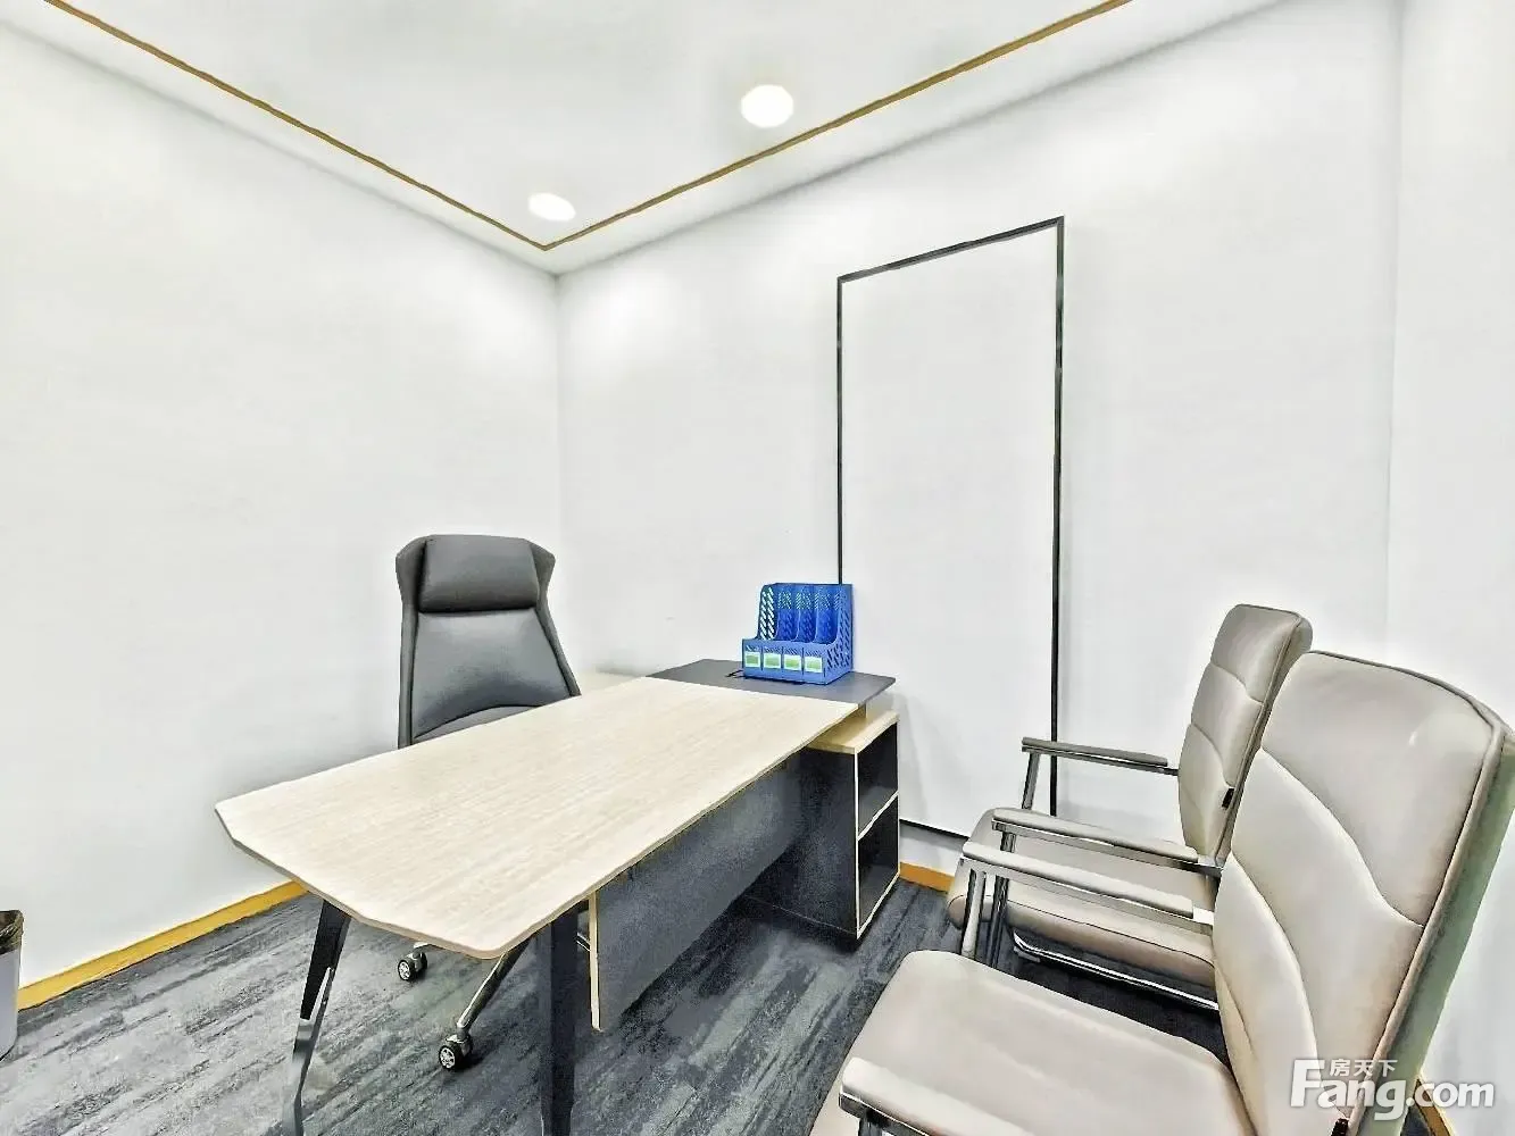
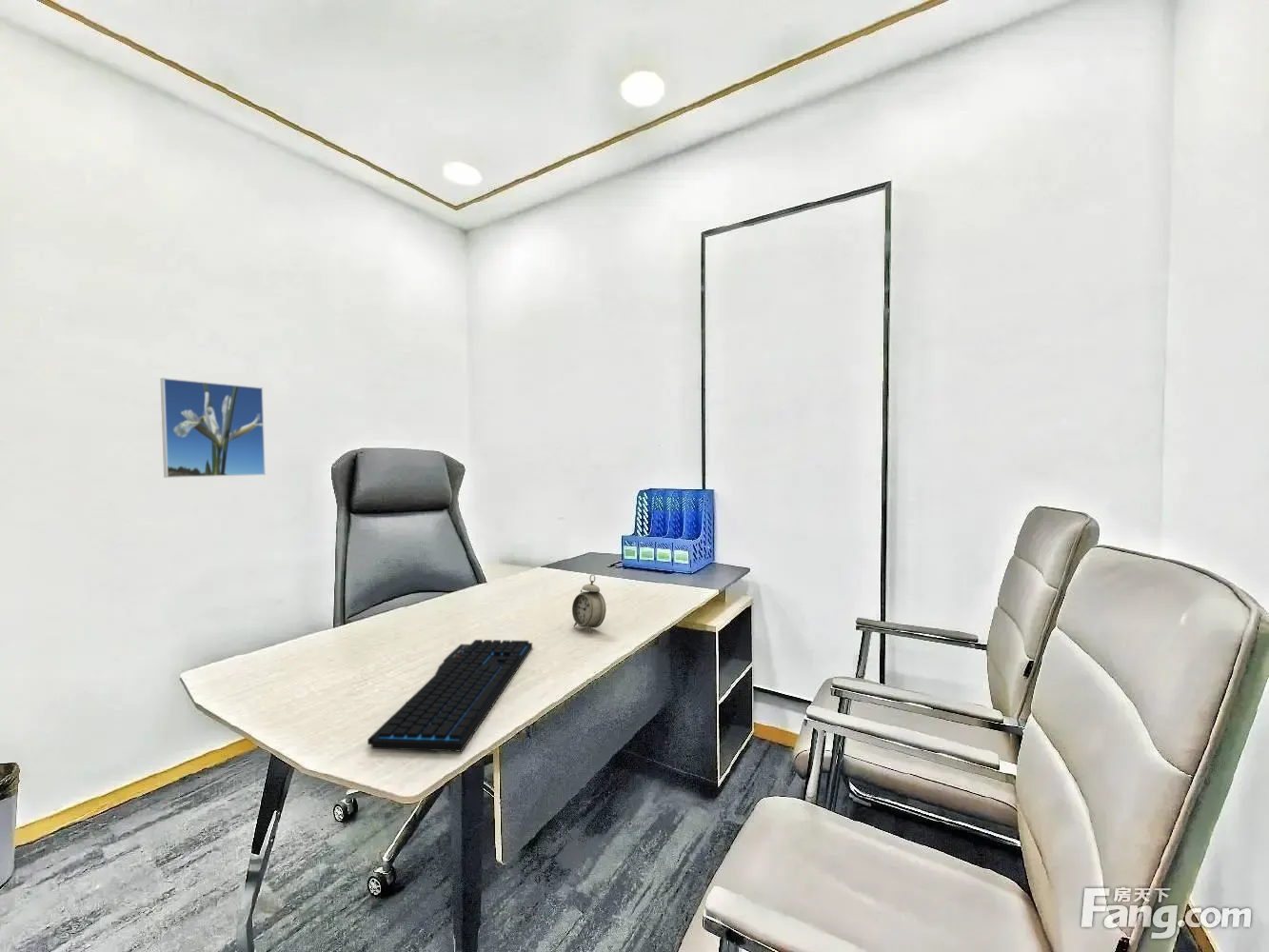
+ keyboard (462, 682)
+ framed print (216, 429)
+ alarm clock (588, 602)
